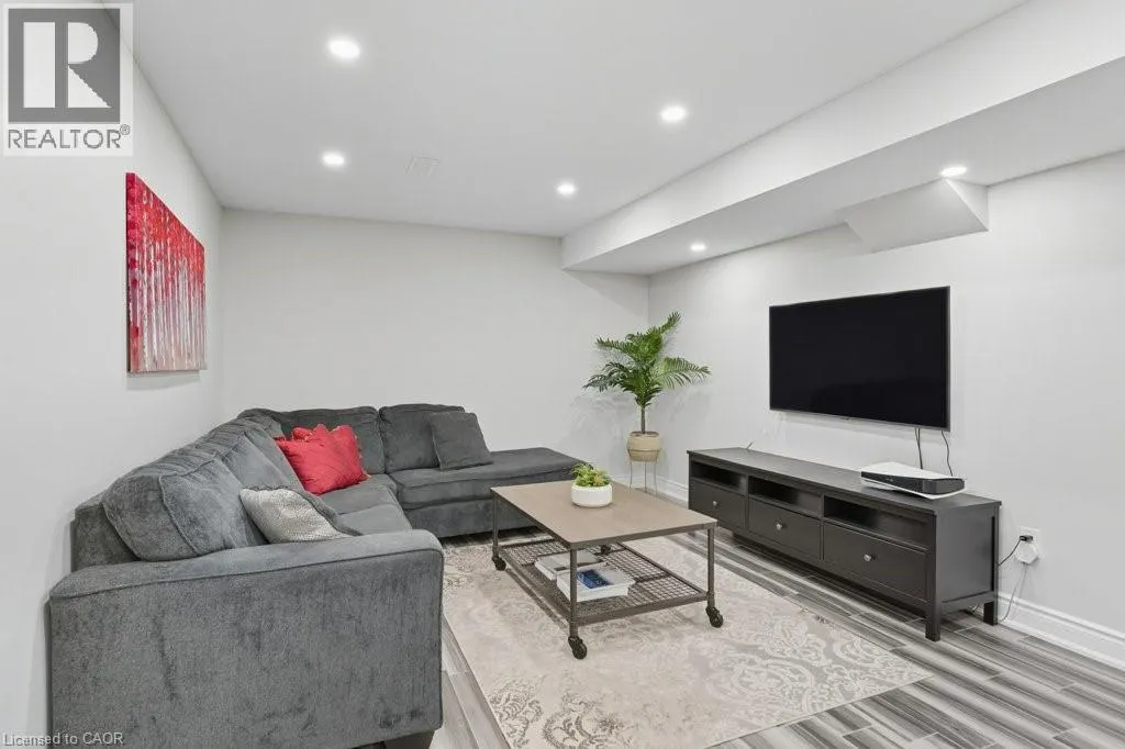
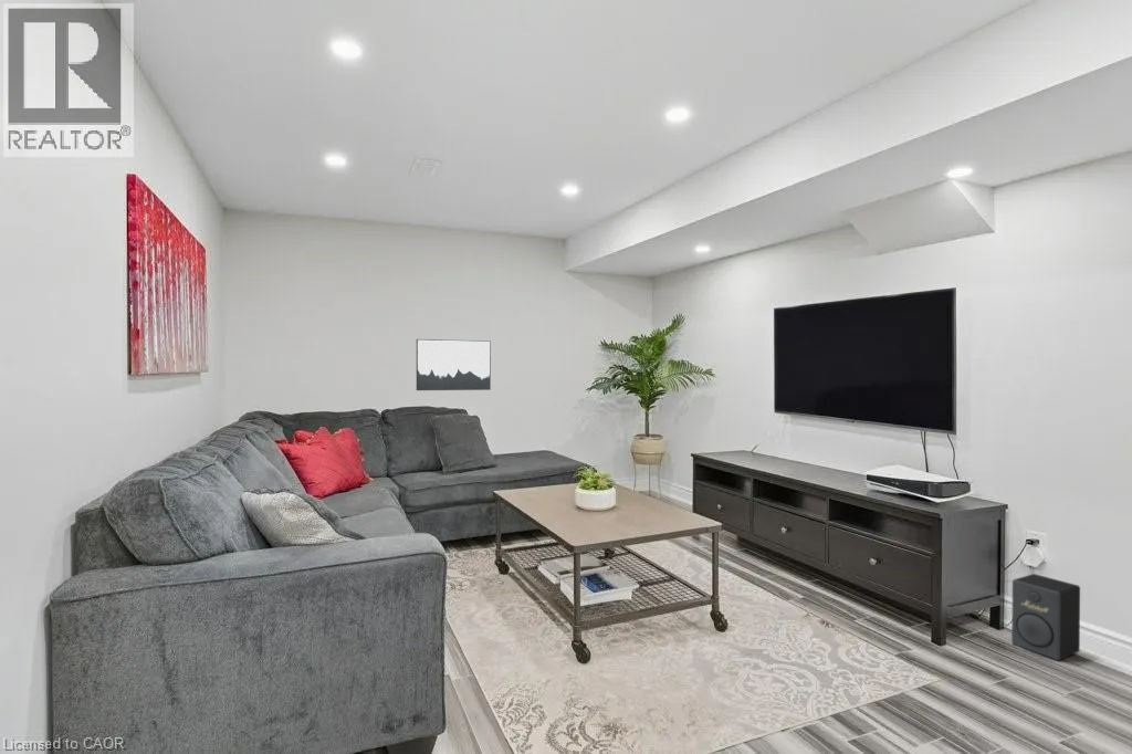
+ speaker (1044, 615)
+ wall art (453, 365)
